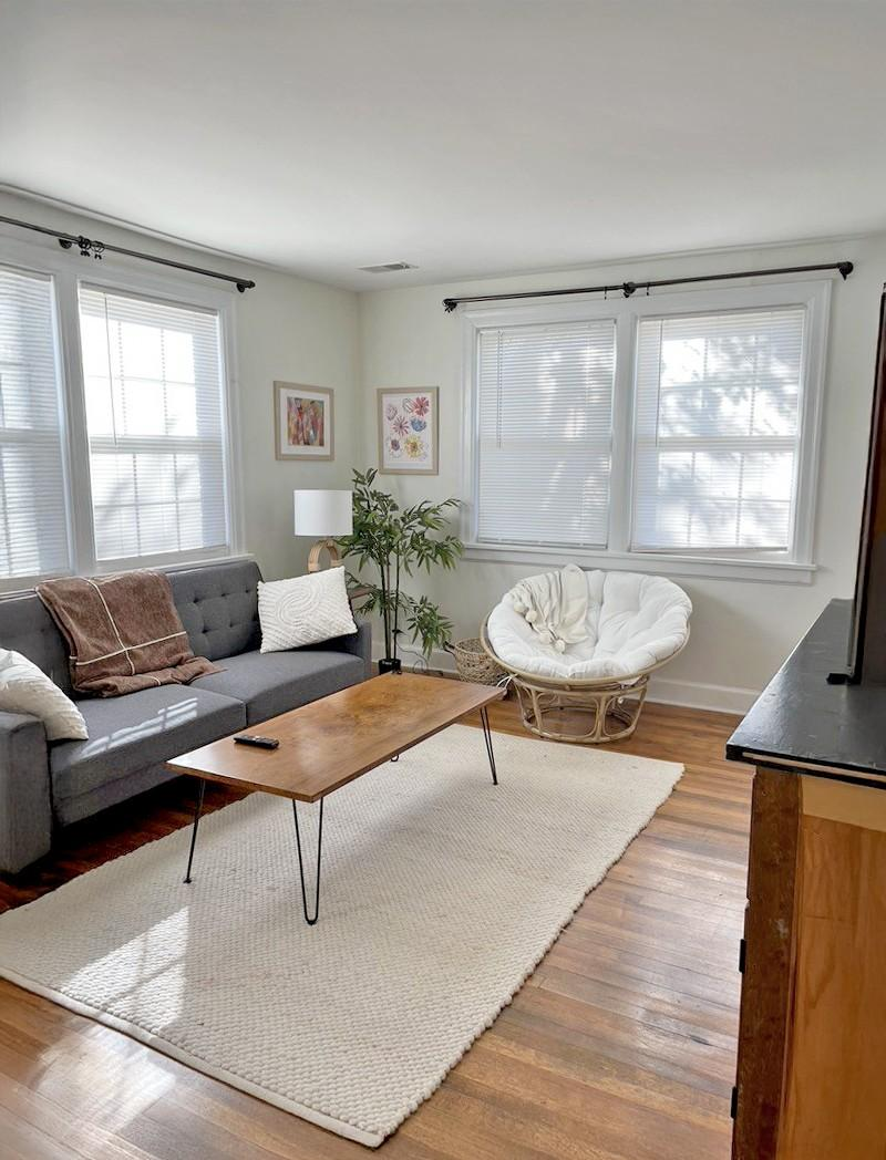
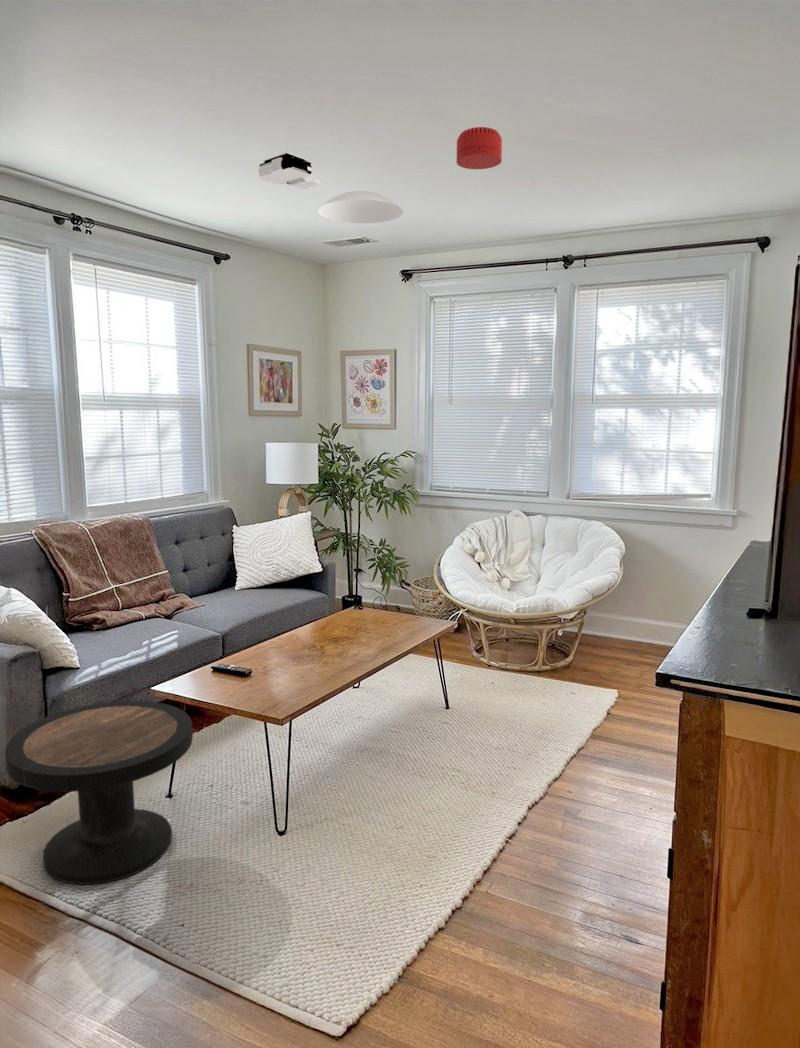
+ smoke detector (479, 147)
+ side table (106, 791)
+ ceiling light (336, 196)
